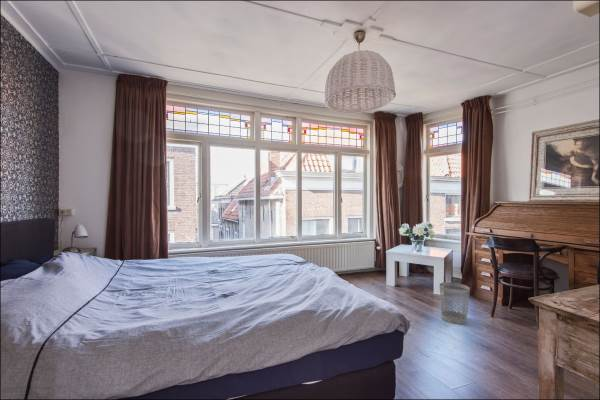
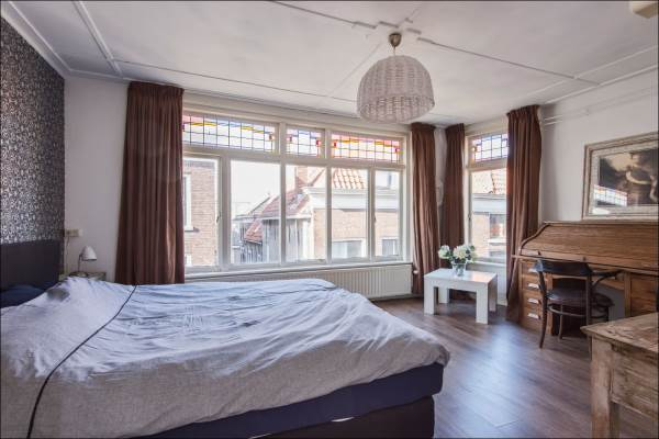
- wastebasket (454, 302)
